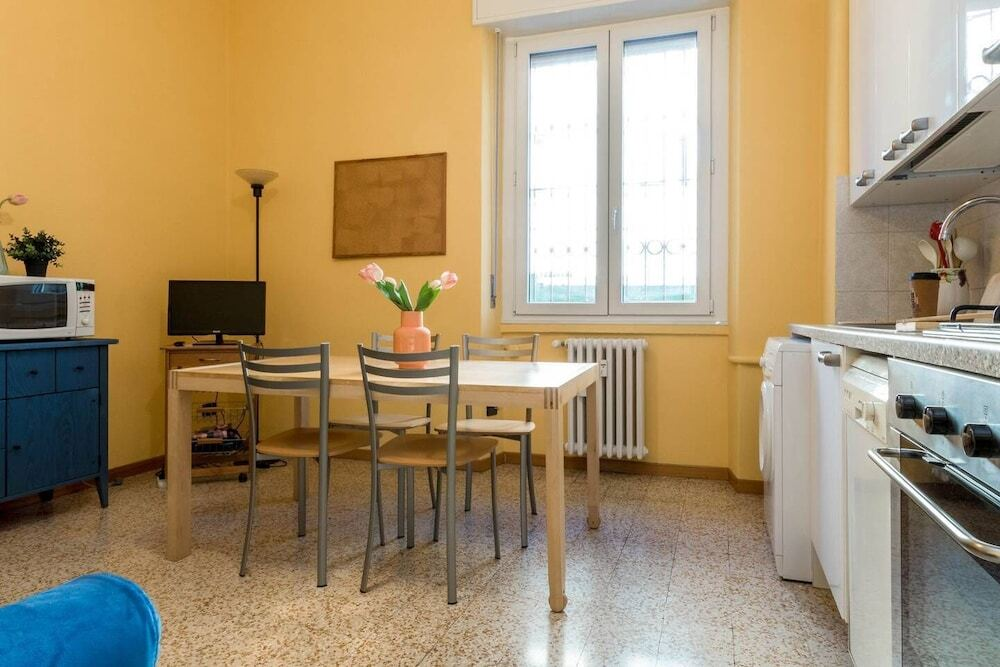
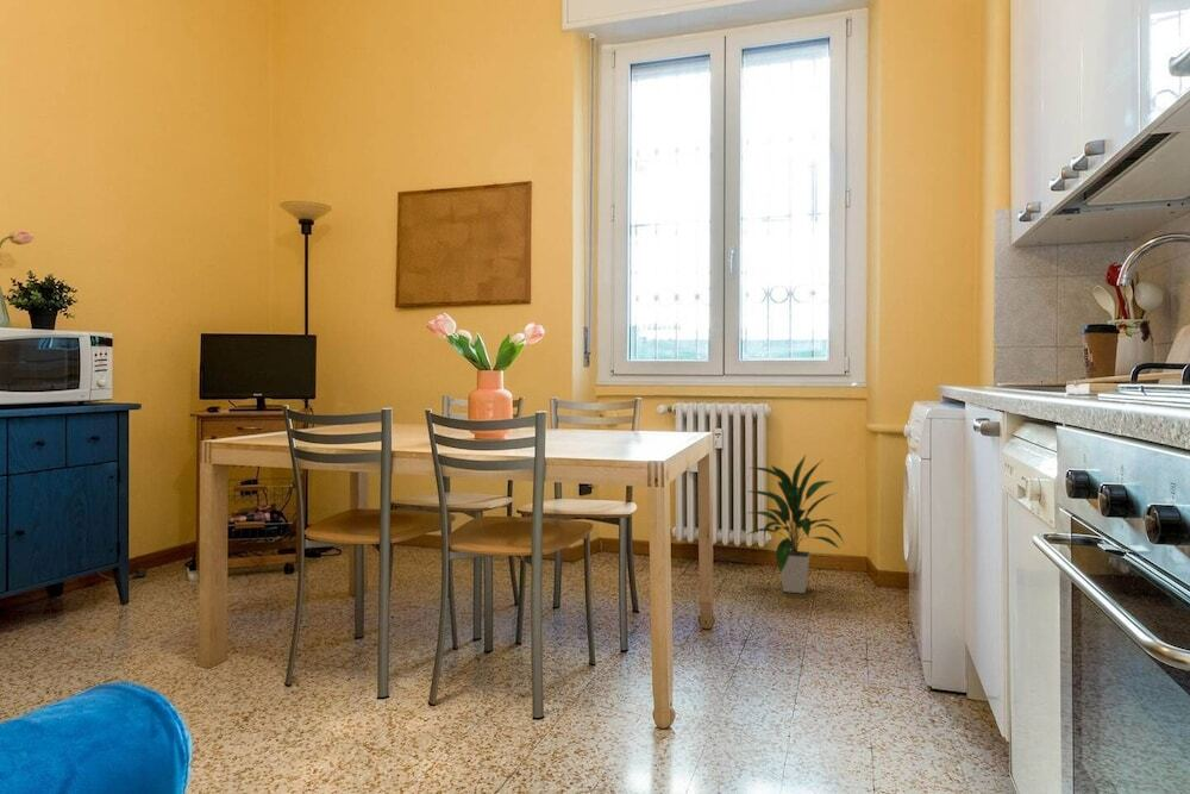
+ indoor plant (791, 521)
